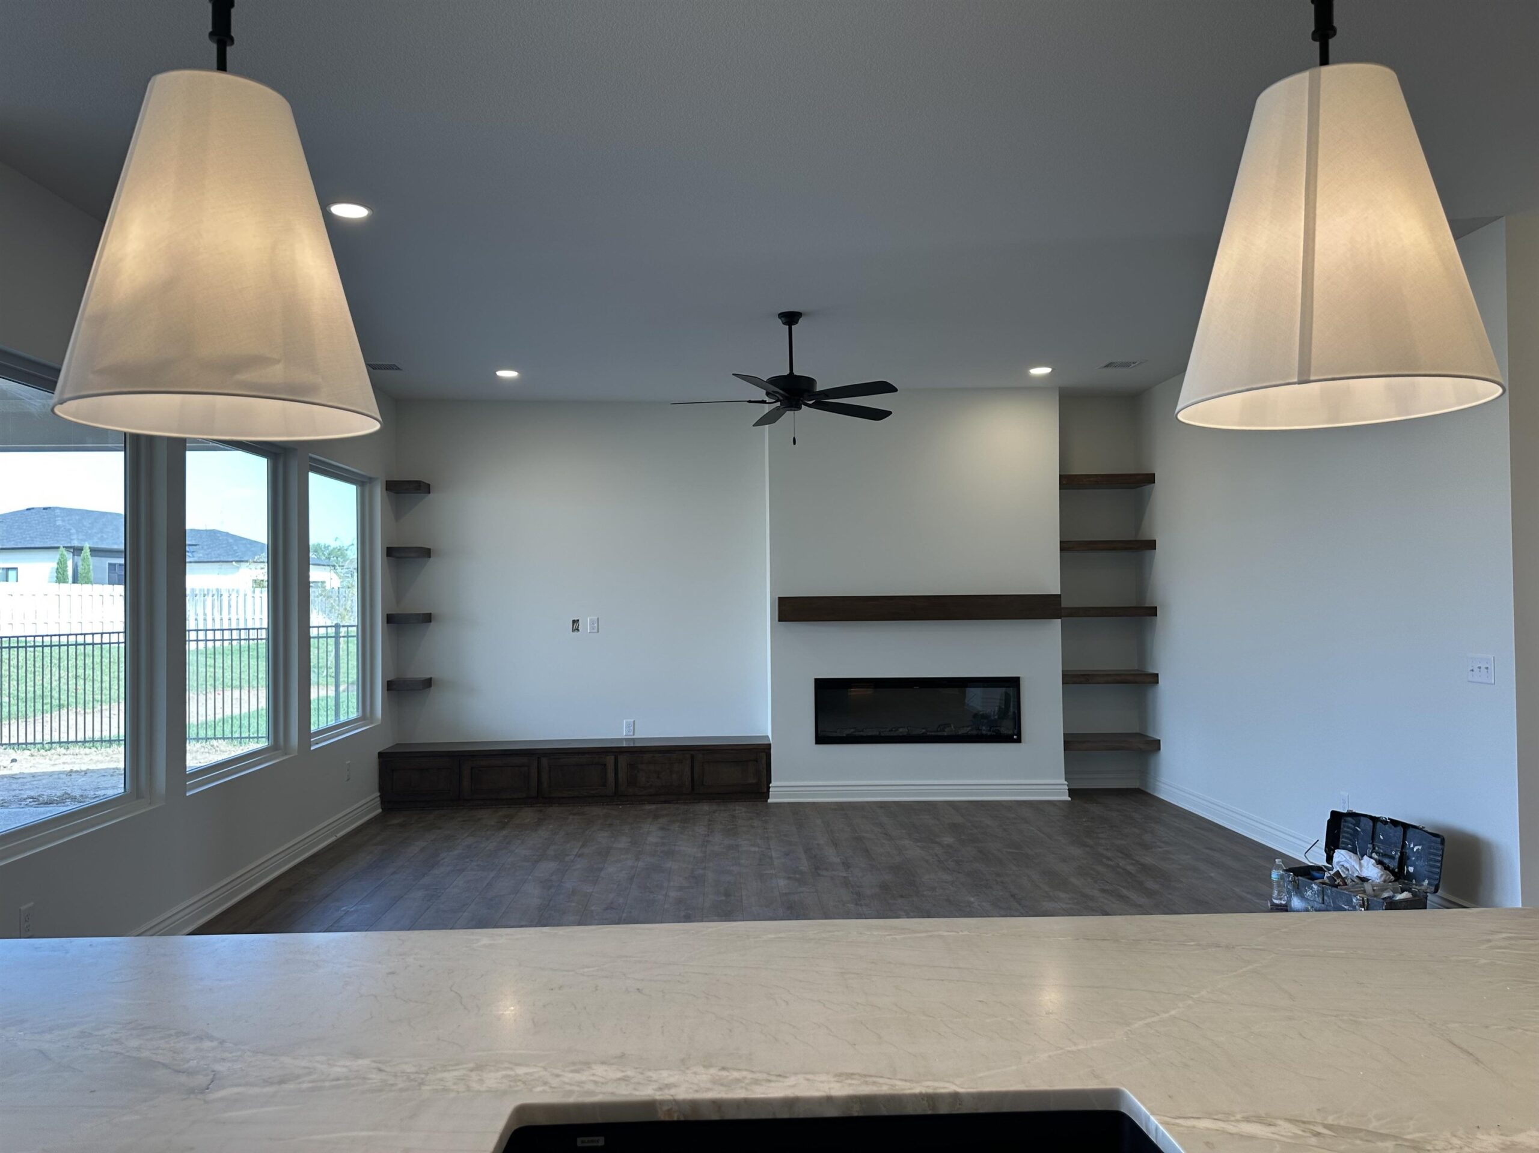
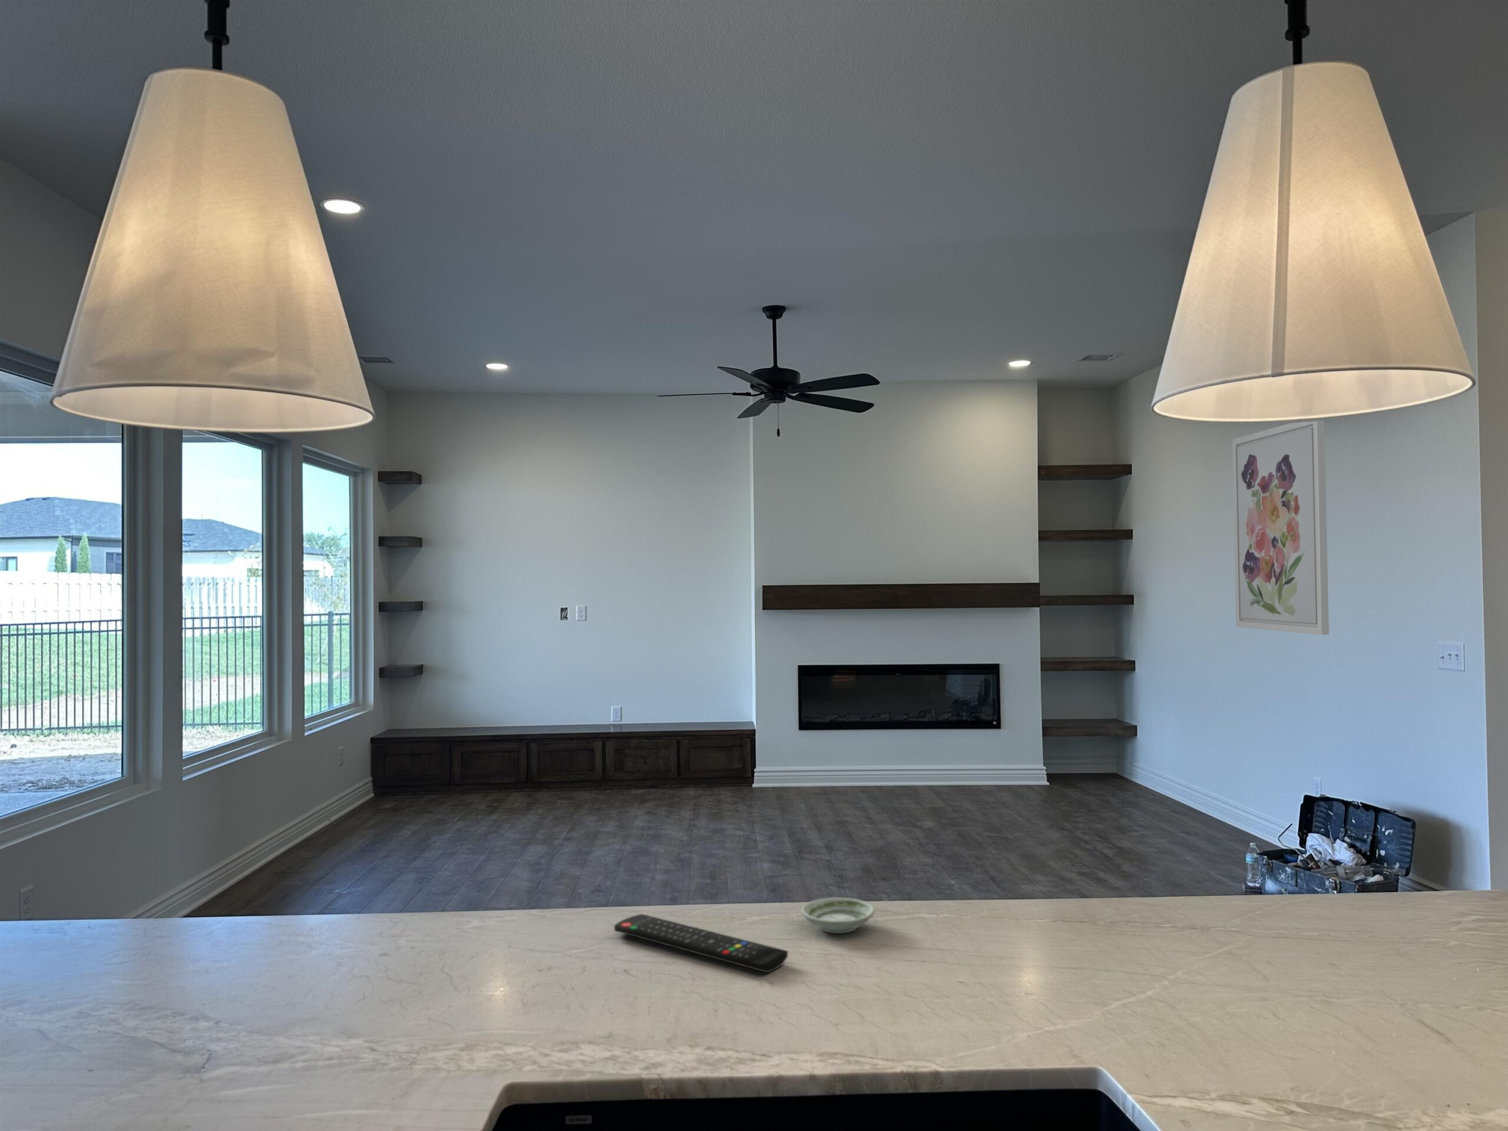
+ remote control (696, 942)
+ wall art (1278, 529)
+ saucer (837, 917)
